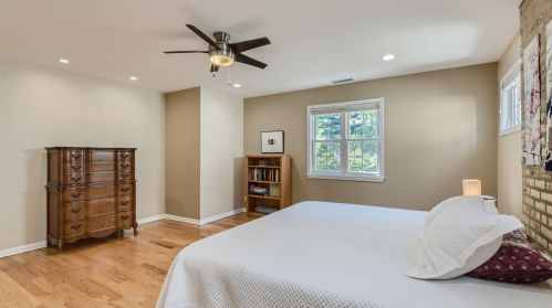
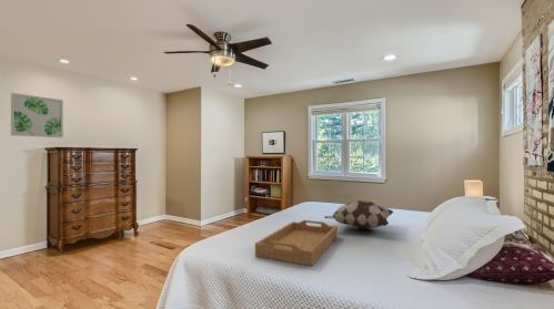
+ serving tray (300, 237)
+ wall art (38, 116)
+ decorative pillow (360, 214)
